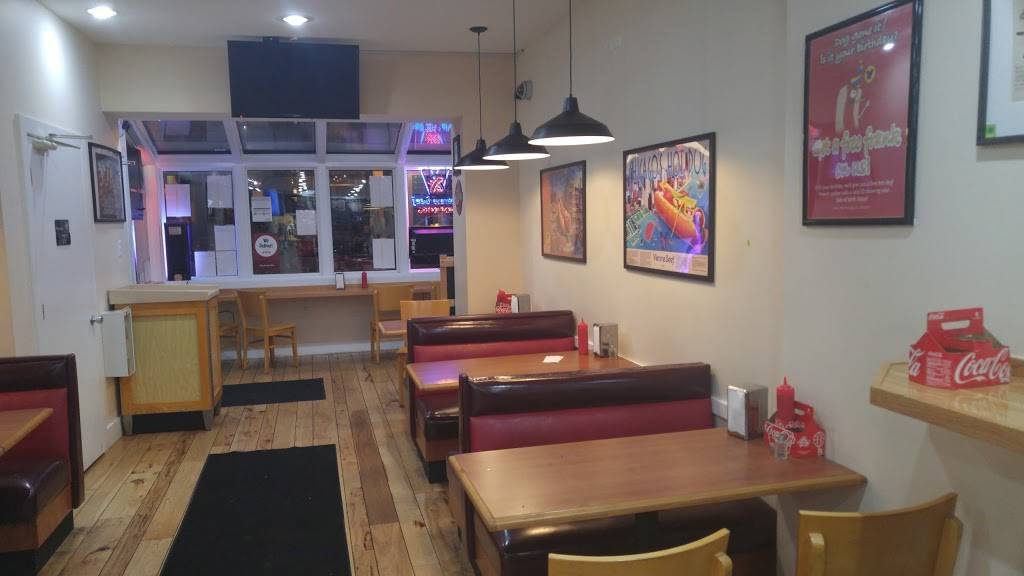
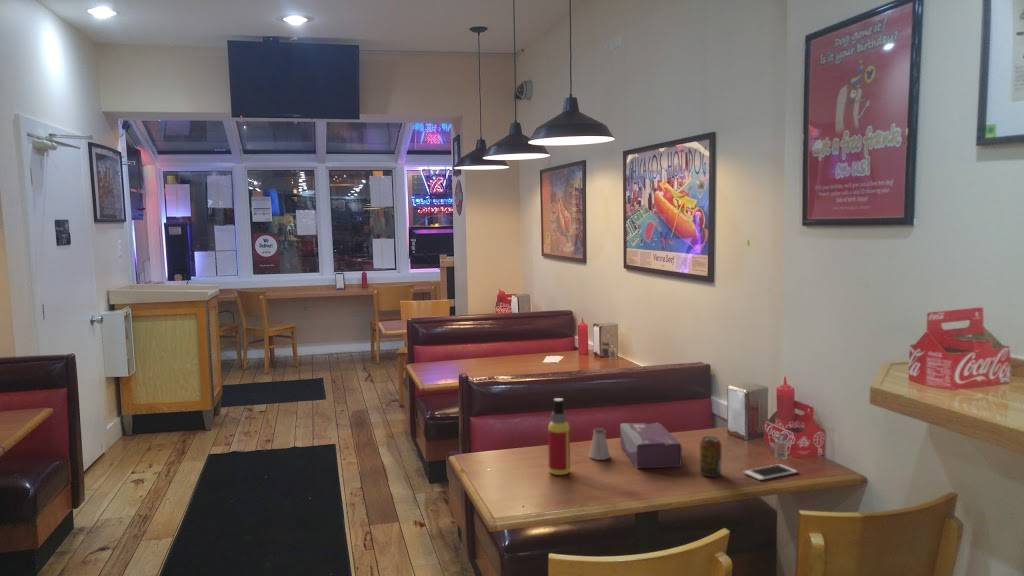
+ spray bottle (559, 435)
+ cell phone (770, 472)
+ saltshaker (599, 442)
+ beverage can (710, 456)
+ tissue box (649, 443)
